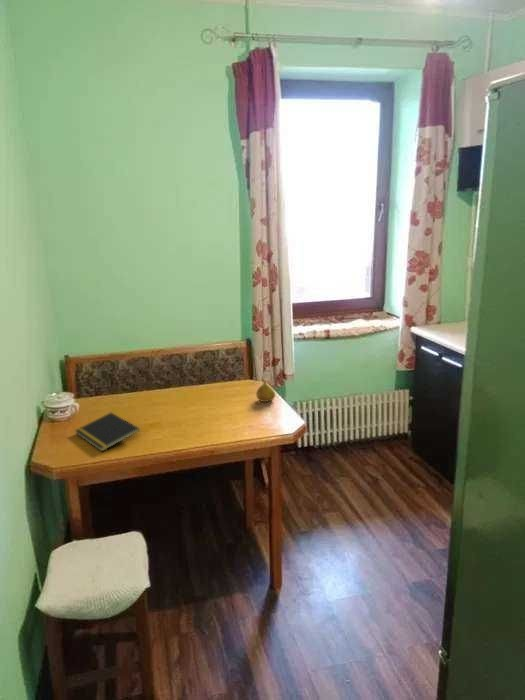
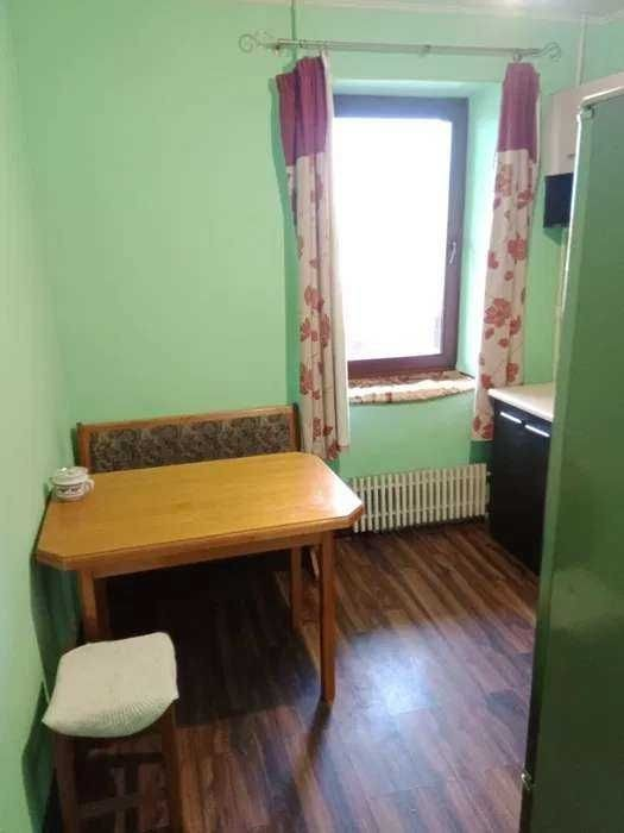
- fruit (265, 390)
- notepad (106, 430)
